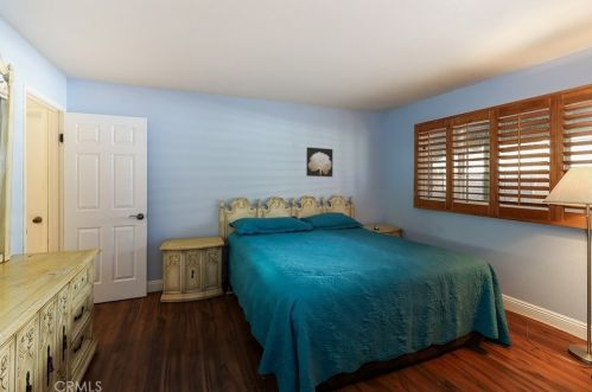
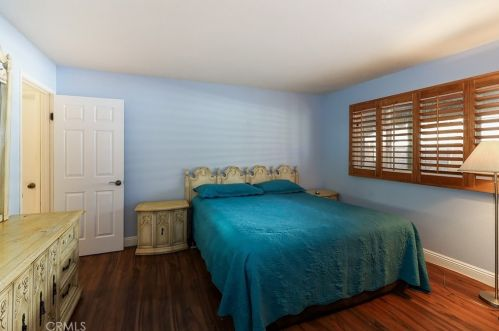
- wall art (319, 162)
